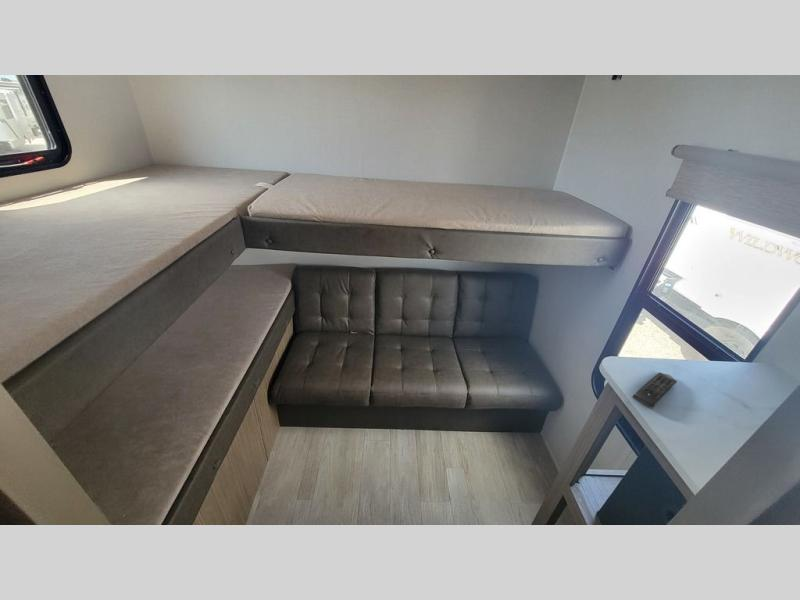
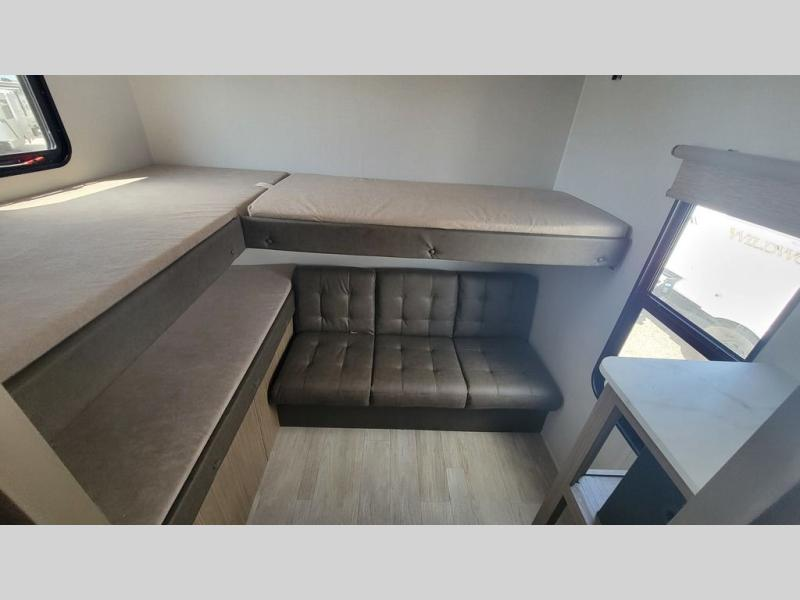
- remote control (656, 387)
